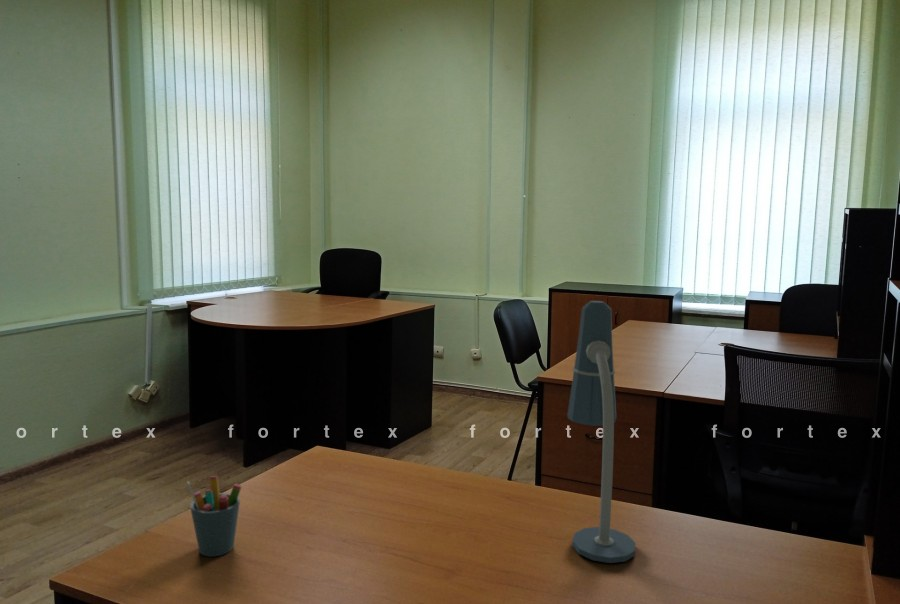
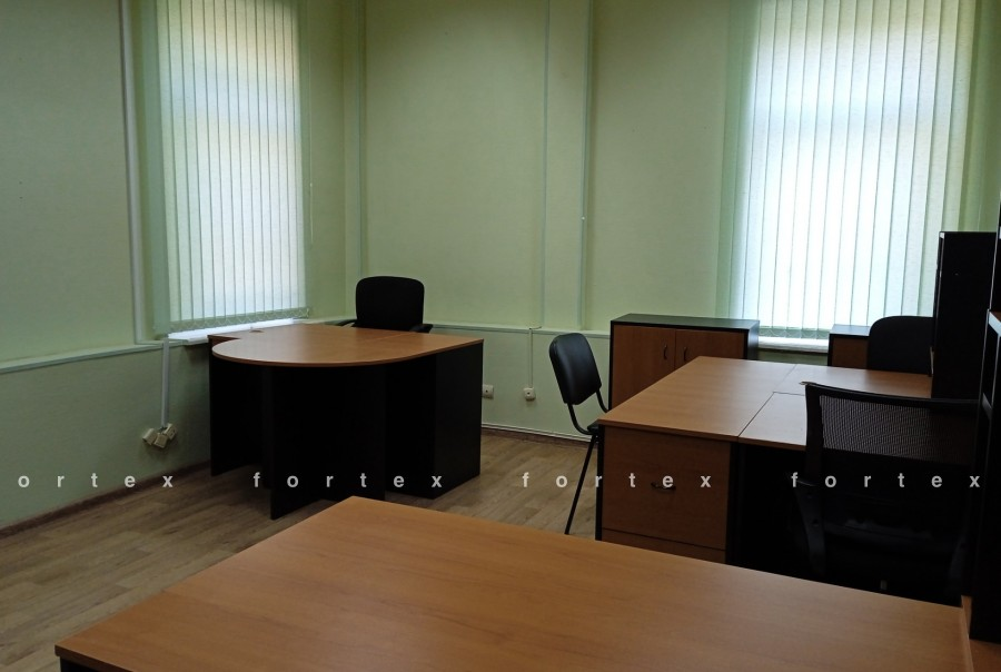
- pen holder (215, 512)
- desk lamp (600, 419)
